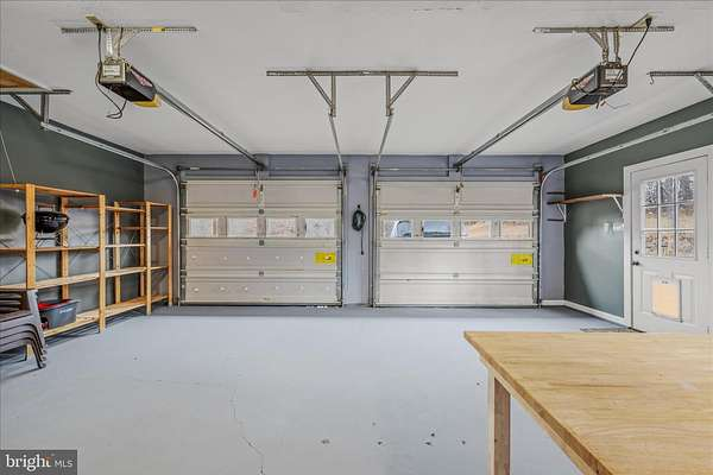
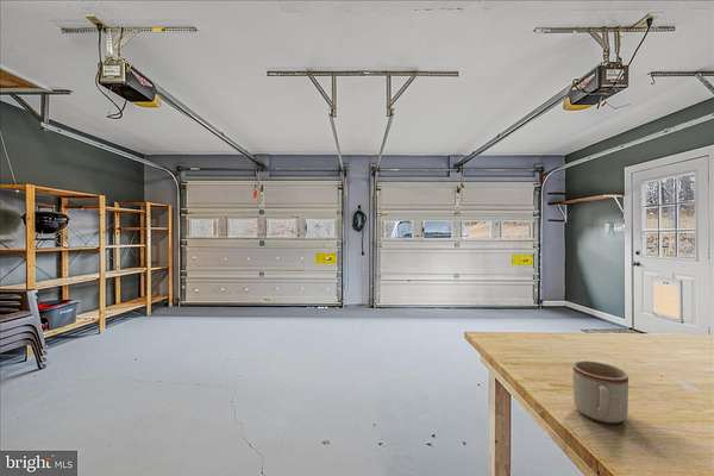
+ mug (600, 394)
